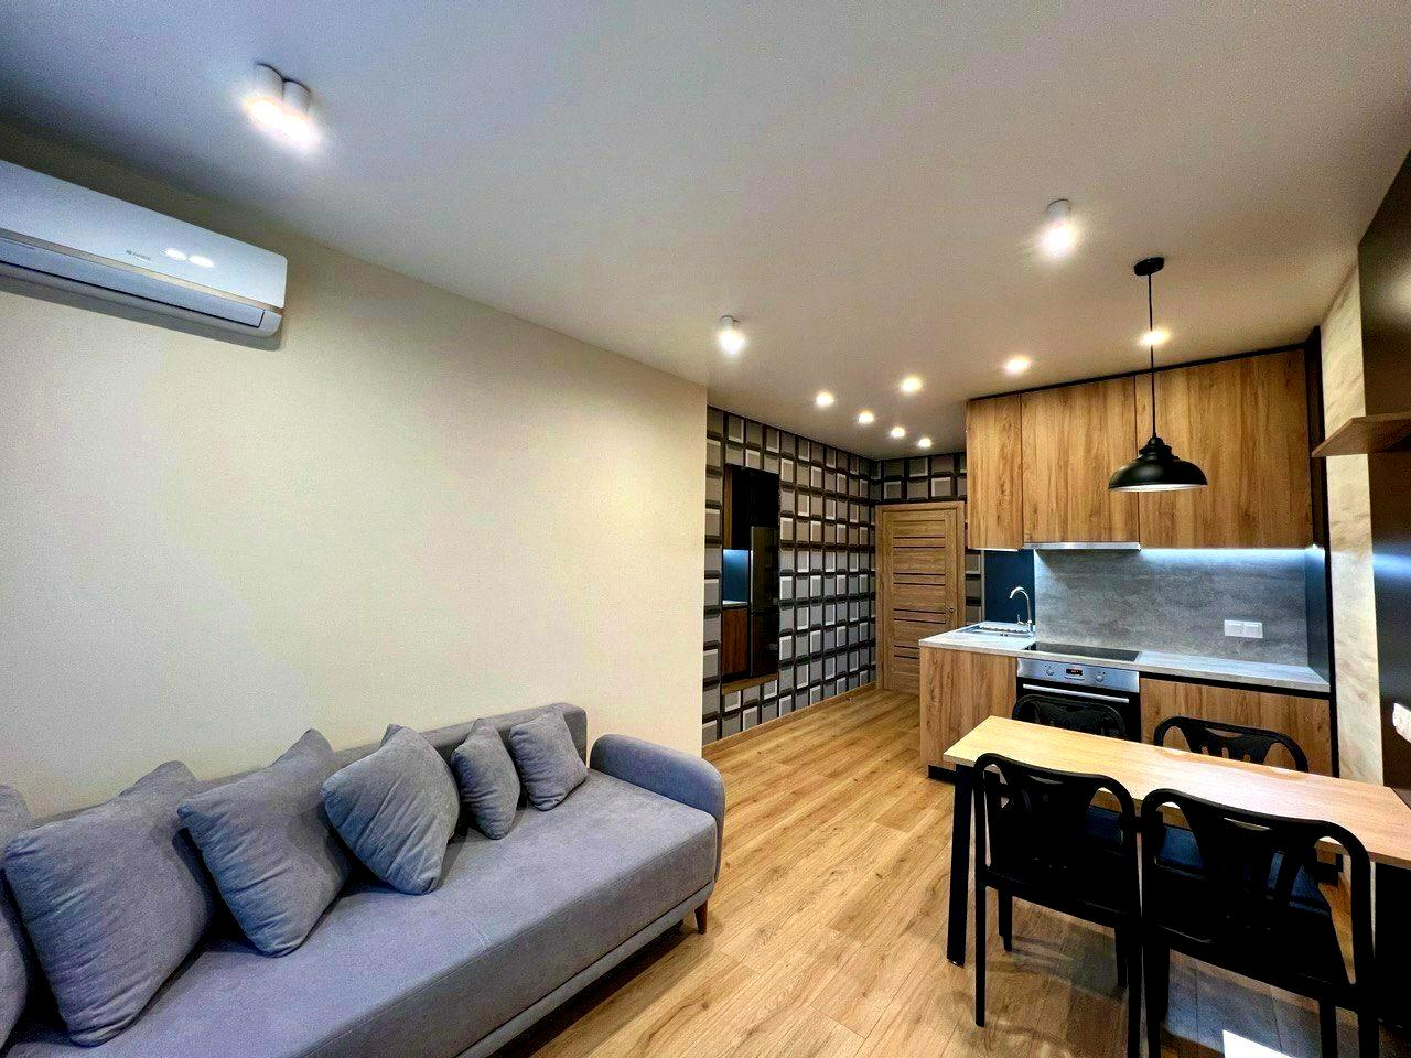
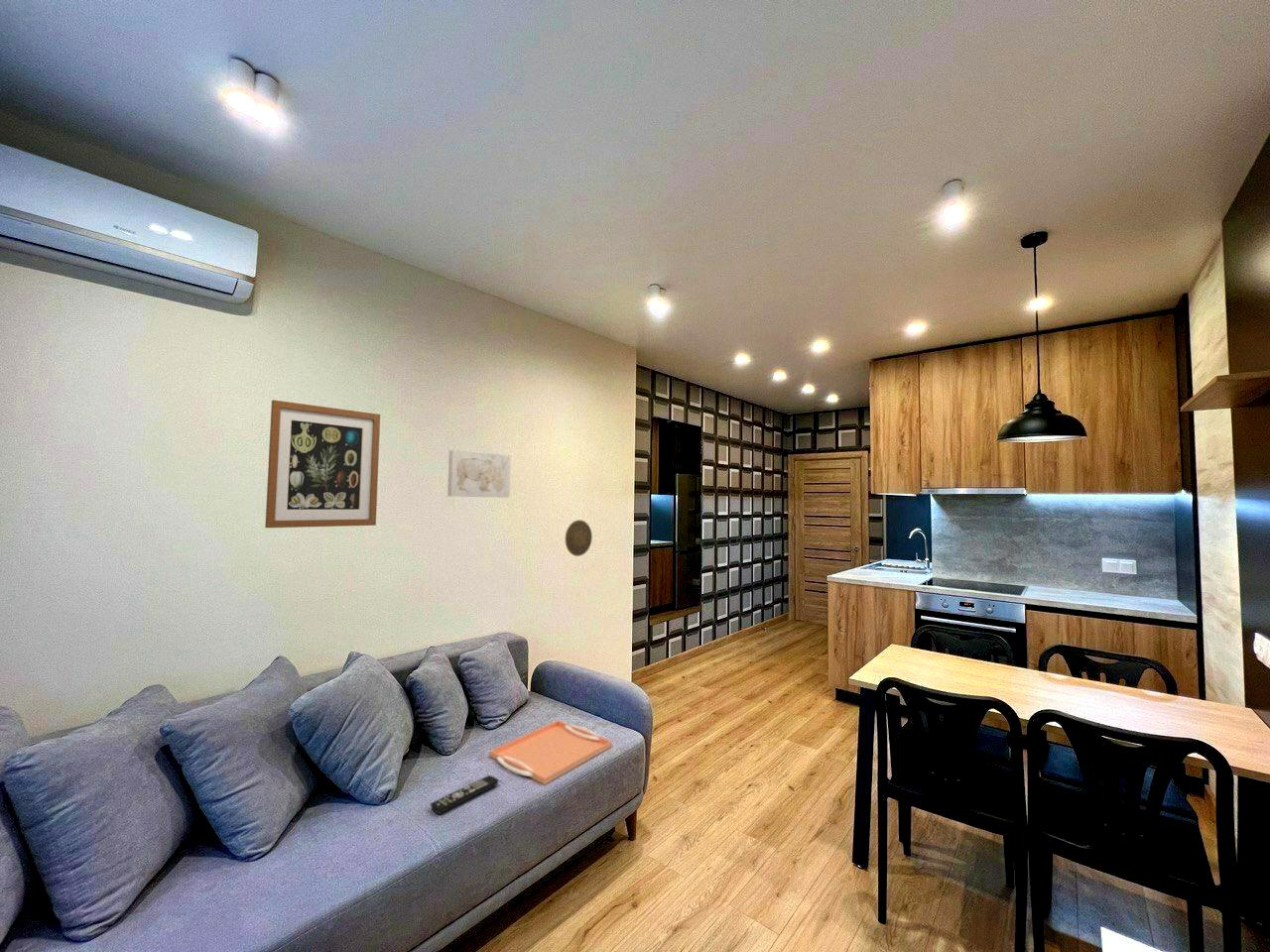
+ remote control (465, 793)
+ wall art (480, 474)
+ serving tray (552, 748)
+ wall art (326, 466)
+ decorative plate (579, 537)
